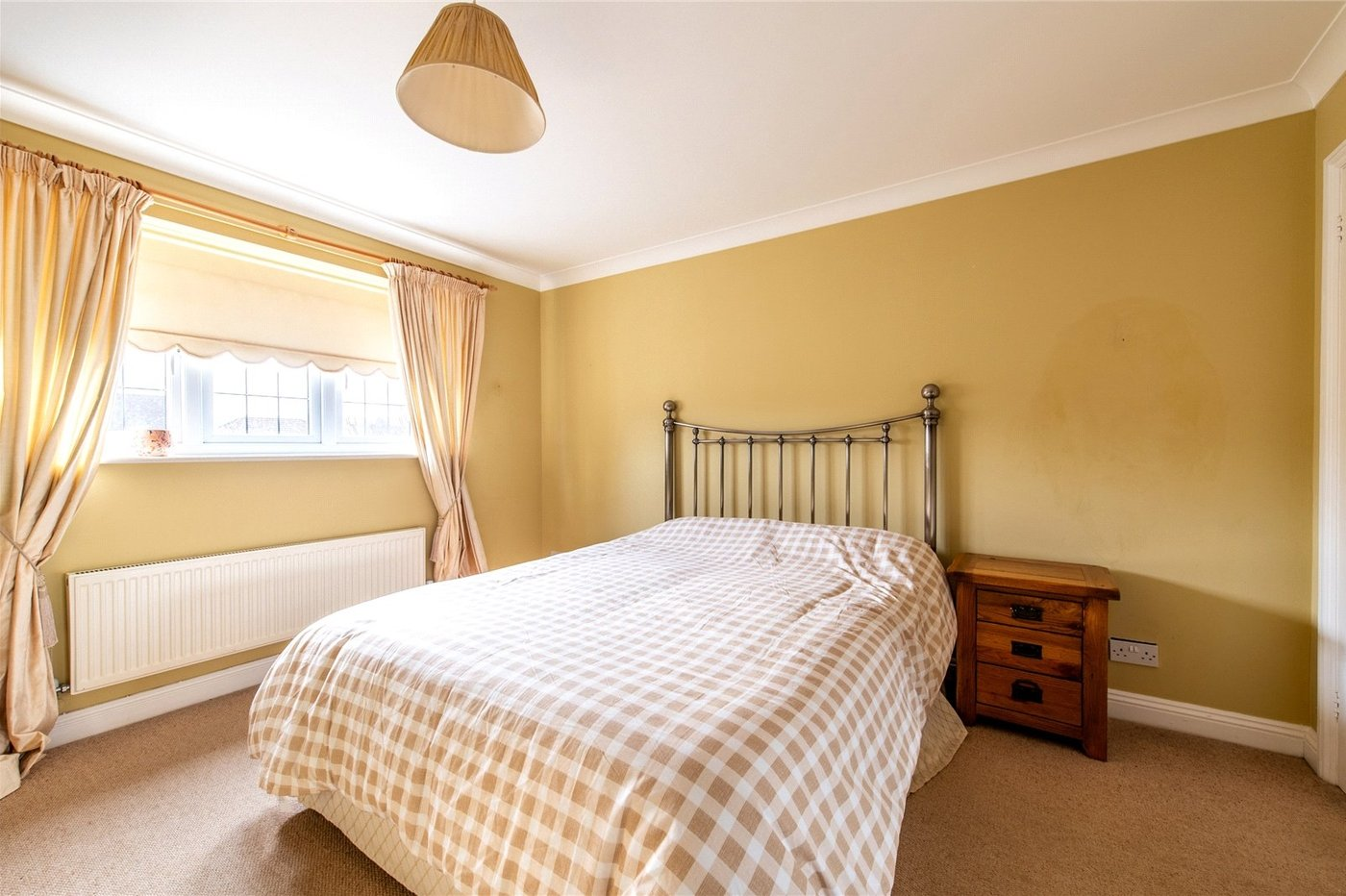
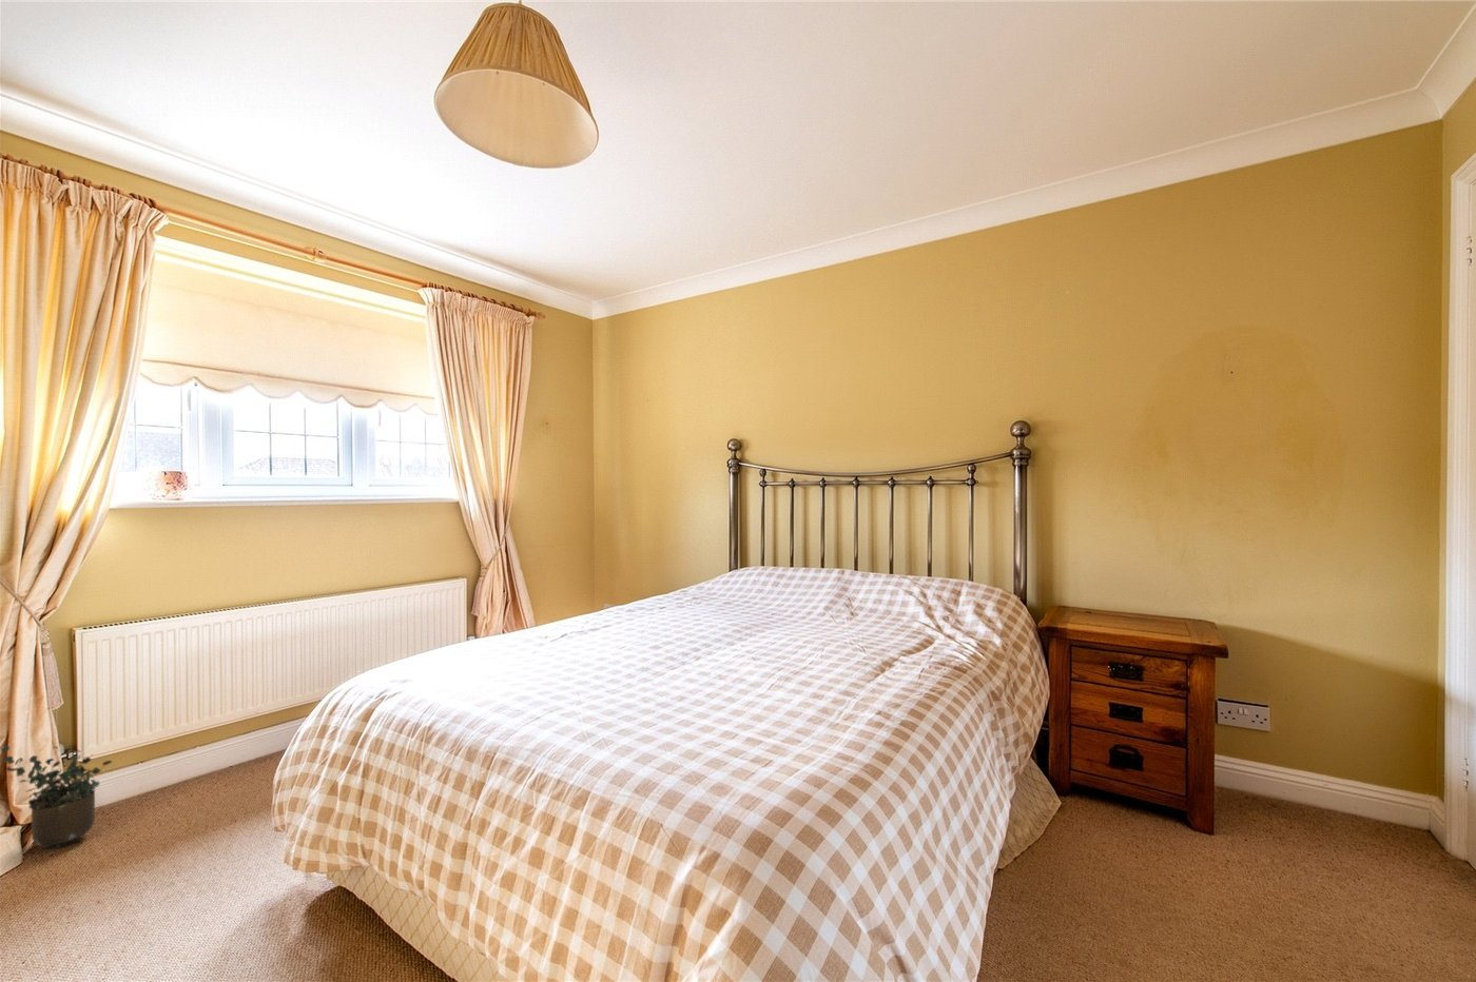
+ potted plant (57, 788)
